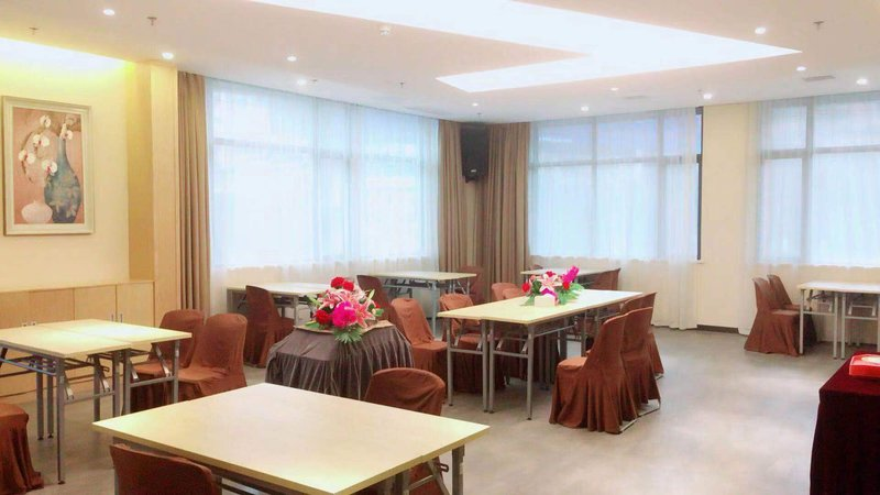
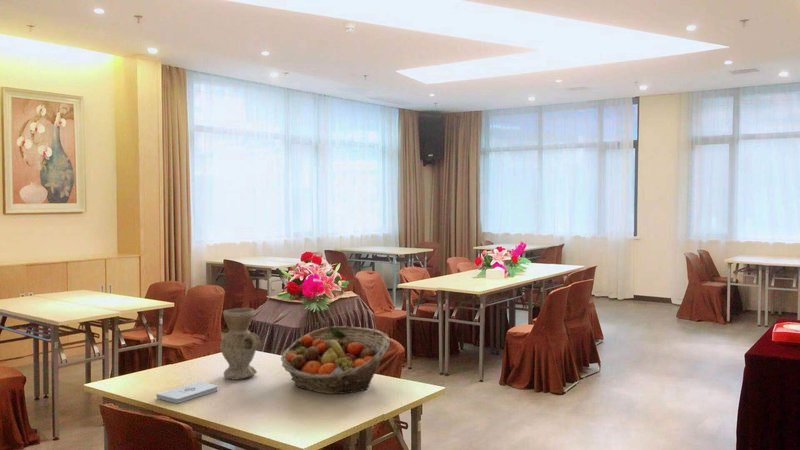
+ fruit basket (335, 358)
+ vase (241, 343)
+ notepad (188, 391)
